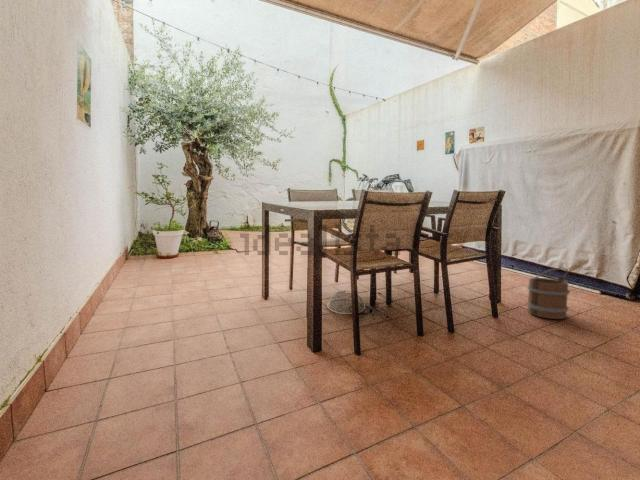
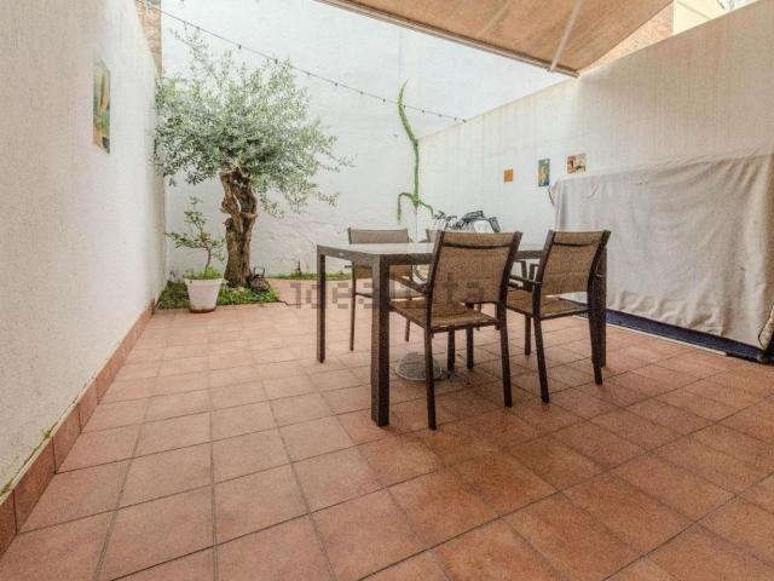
- bucket (547, 290)
